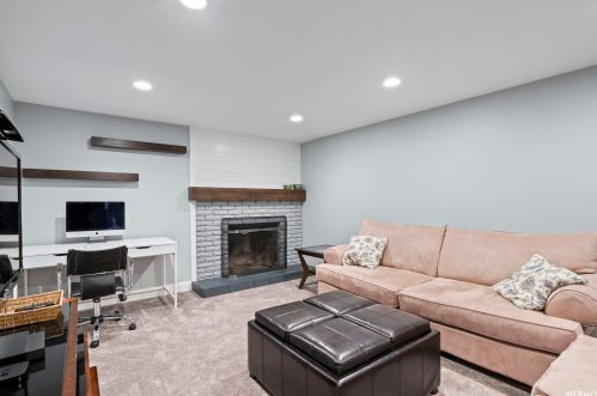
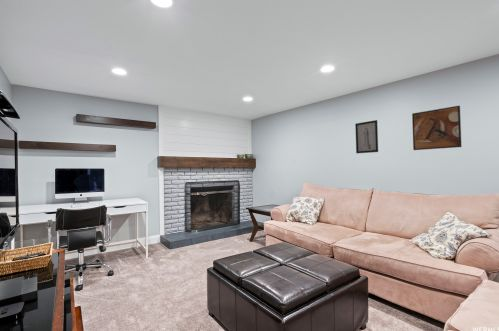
+ wall art (366, 137)
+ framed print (435, 129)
